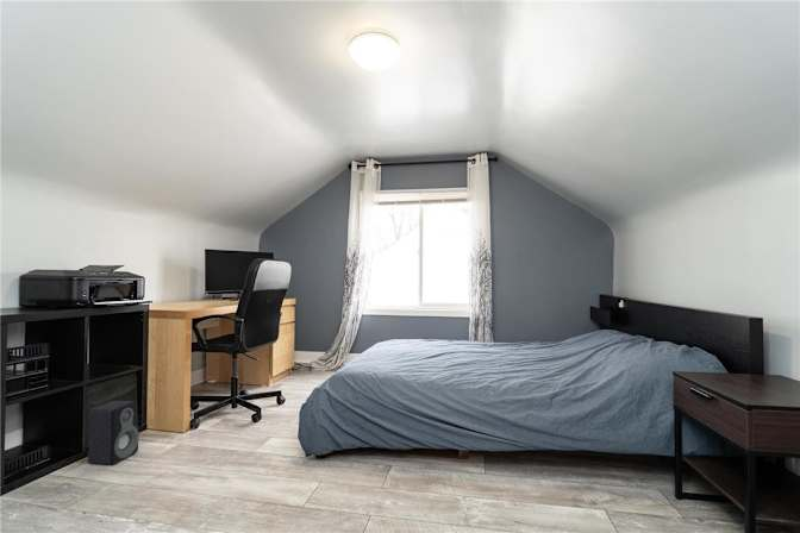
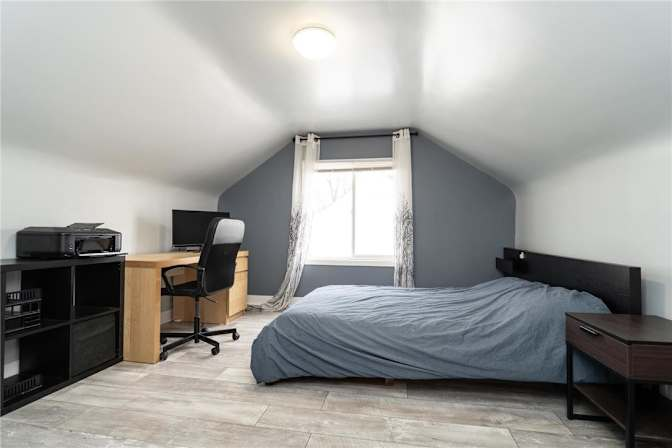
- speaker (114, 431)
